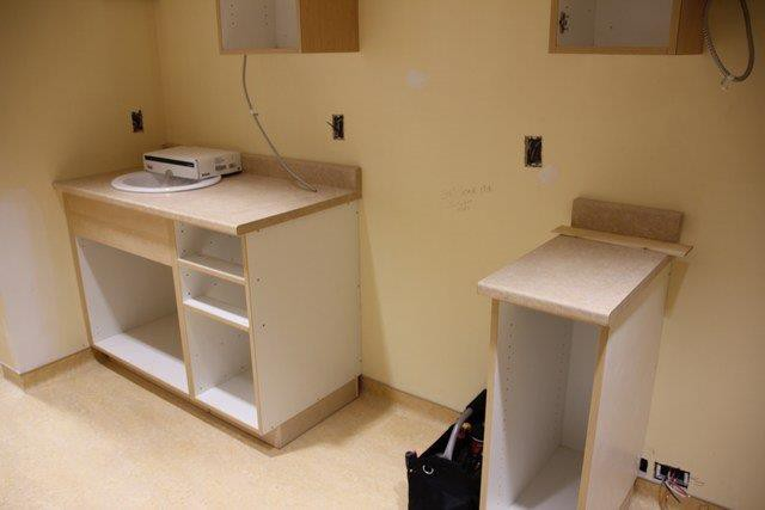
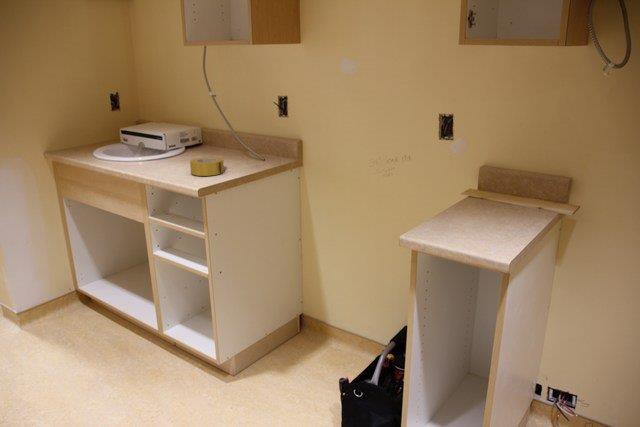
+ adhesive tape (208, 166)
